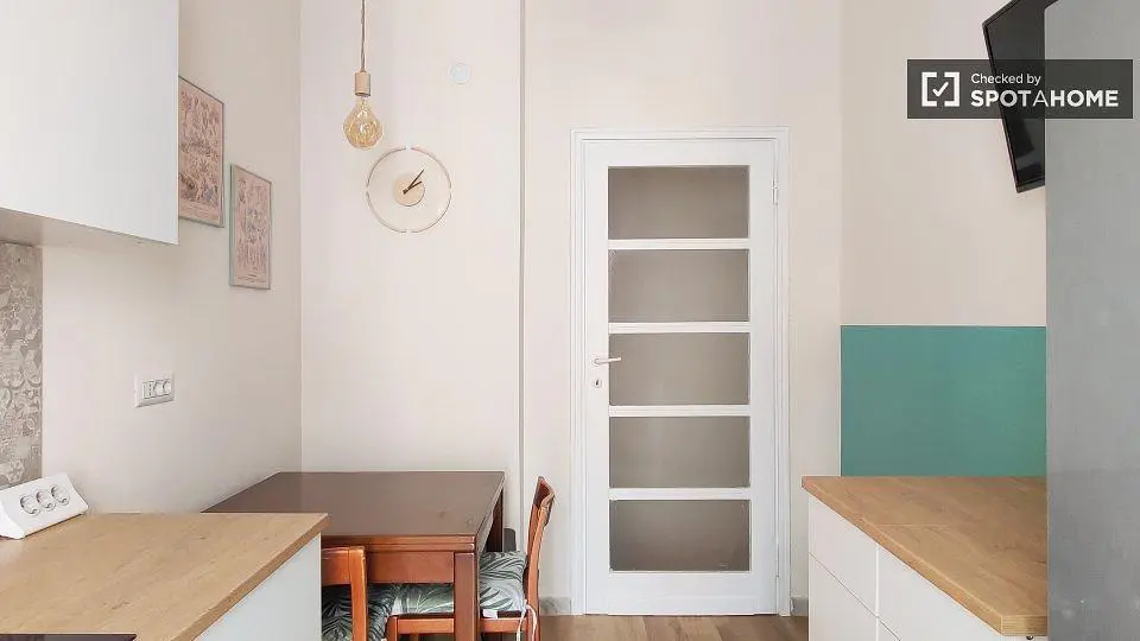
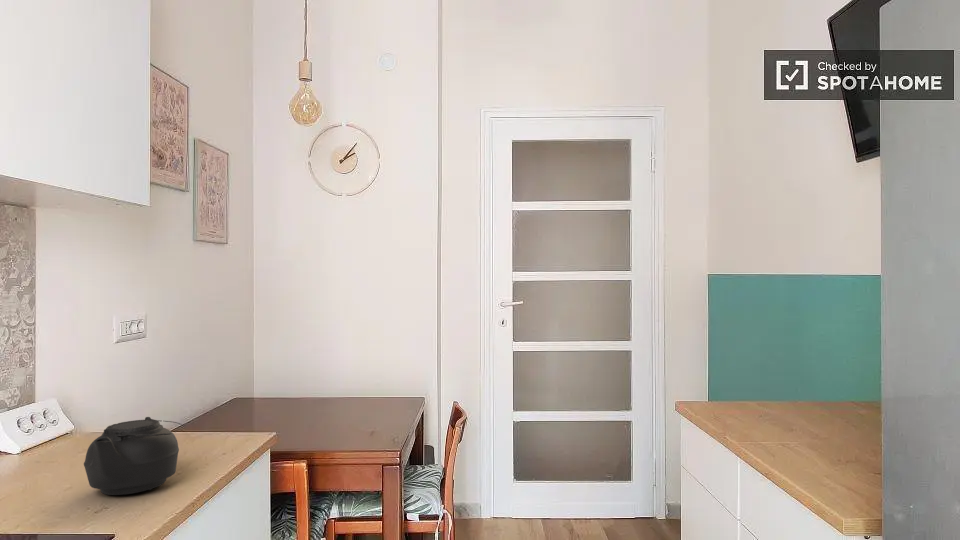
+ teapot (128, 458)
